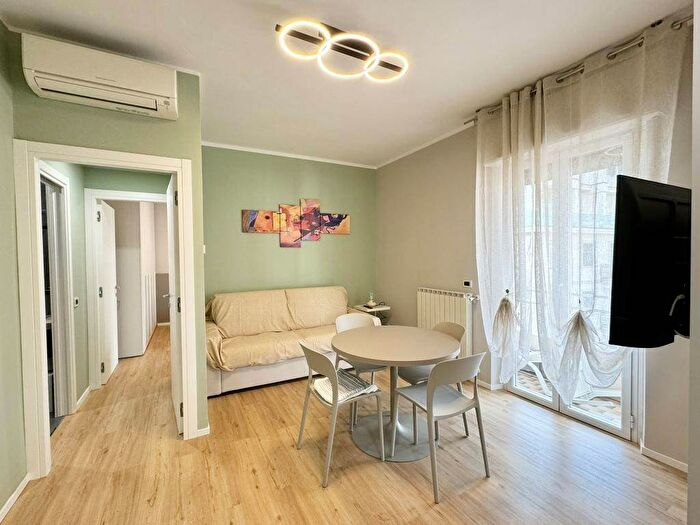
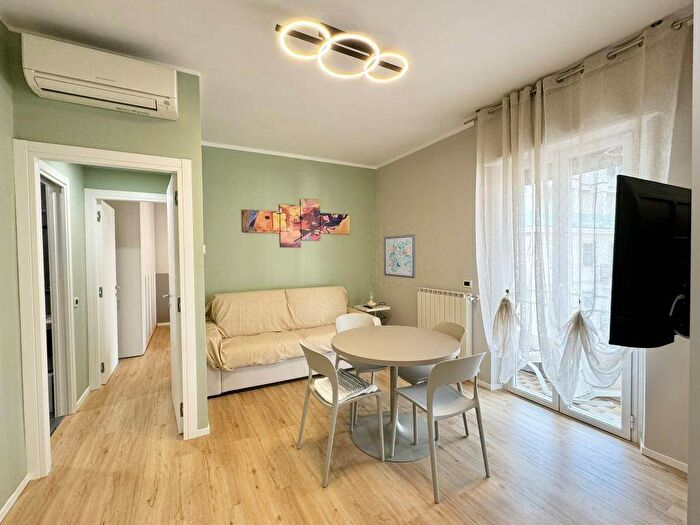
+ wall art (398, 256)
